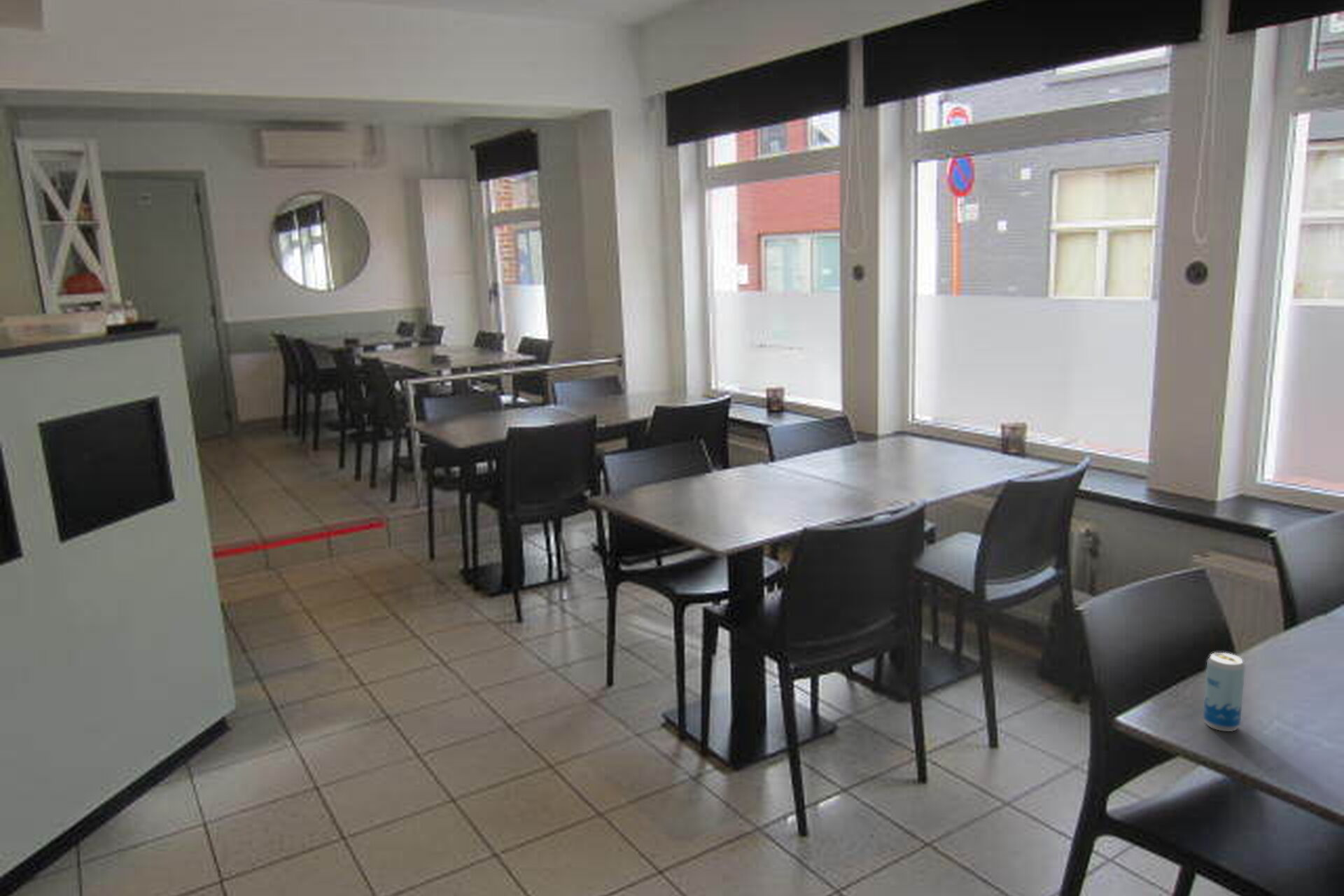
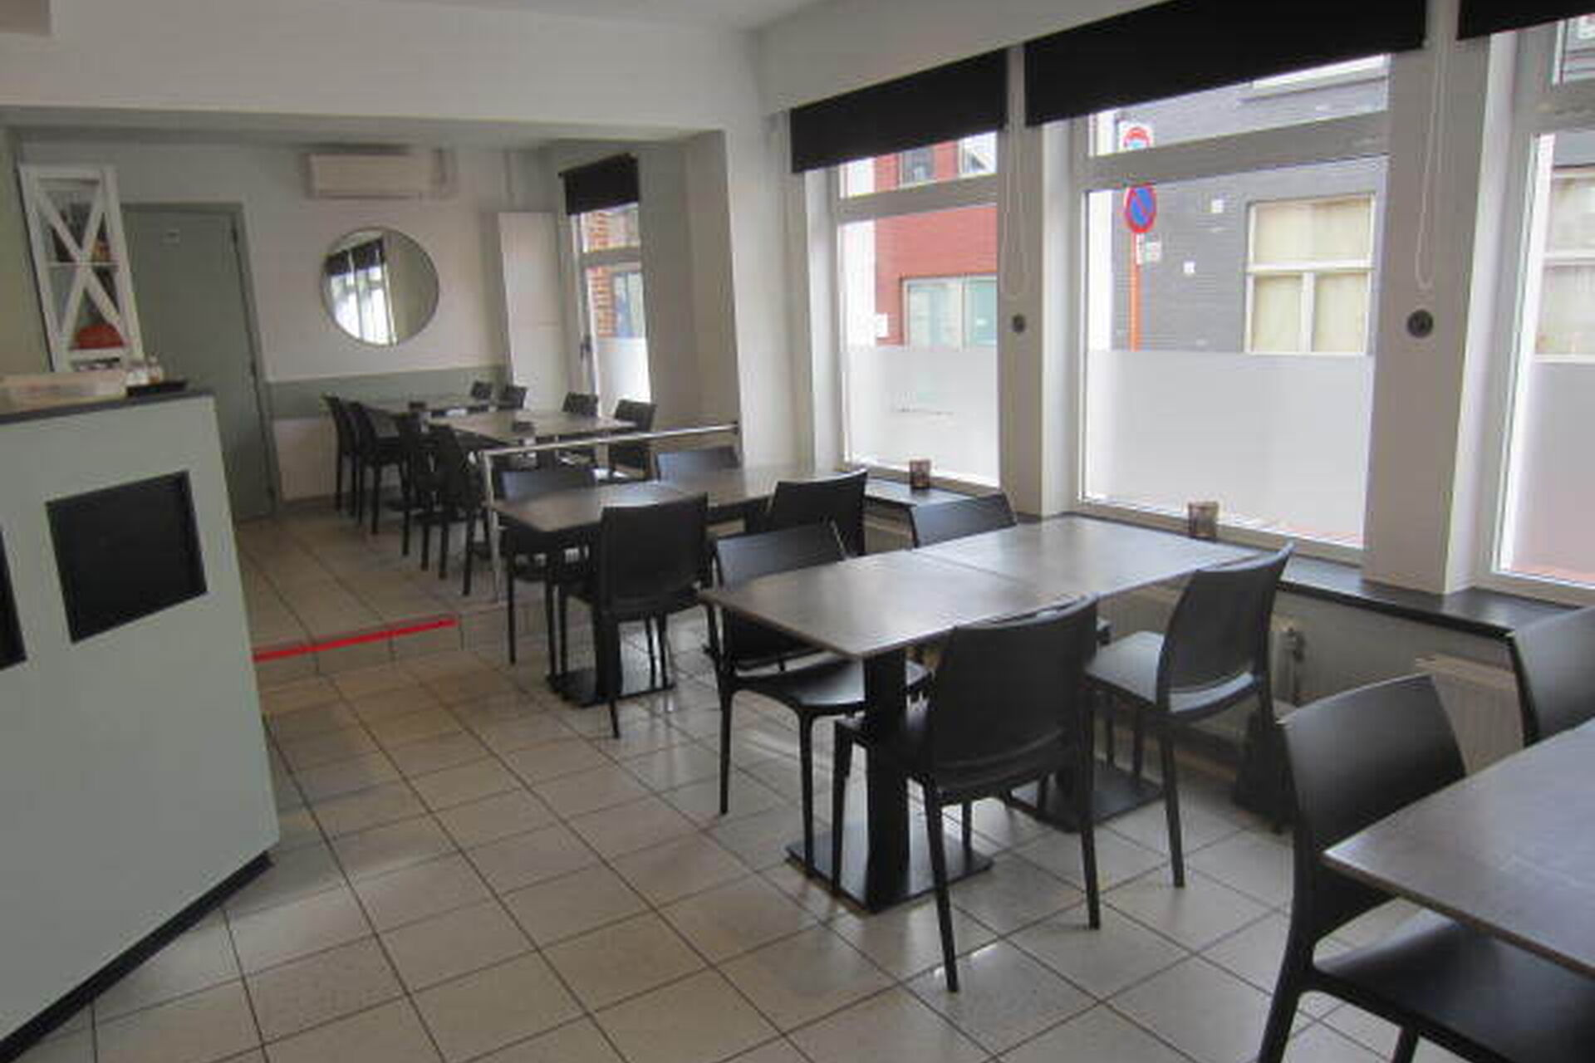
- beverage can (1224, 691)
